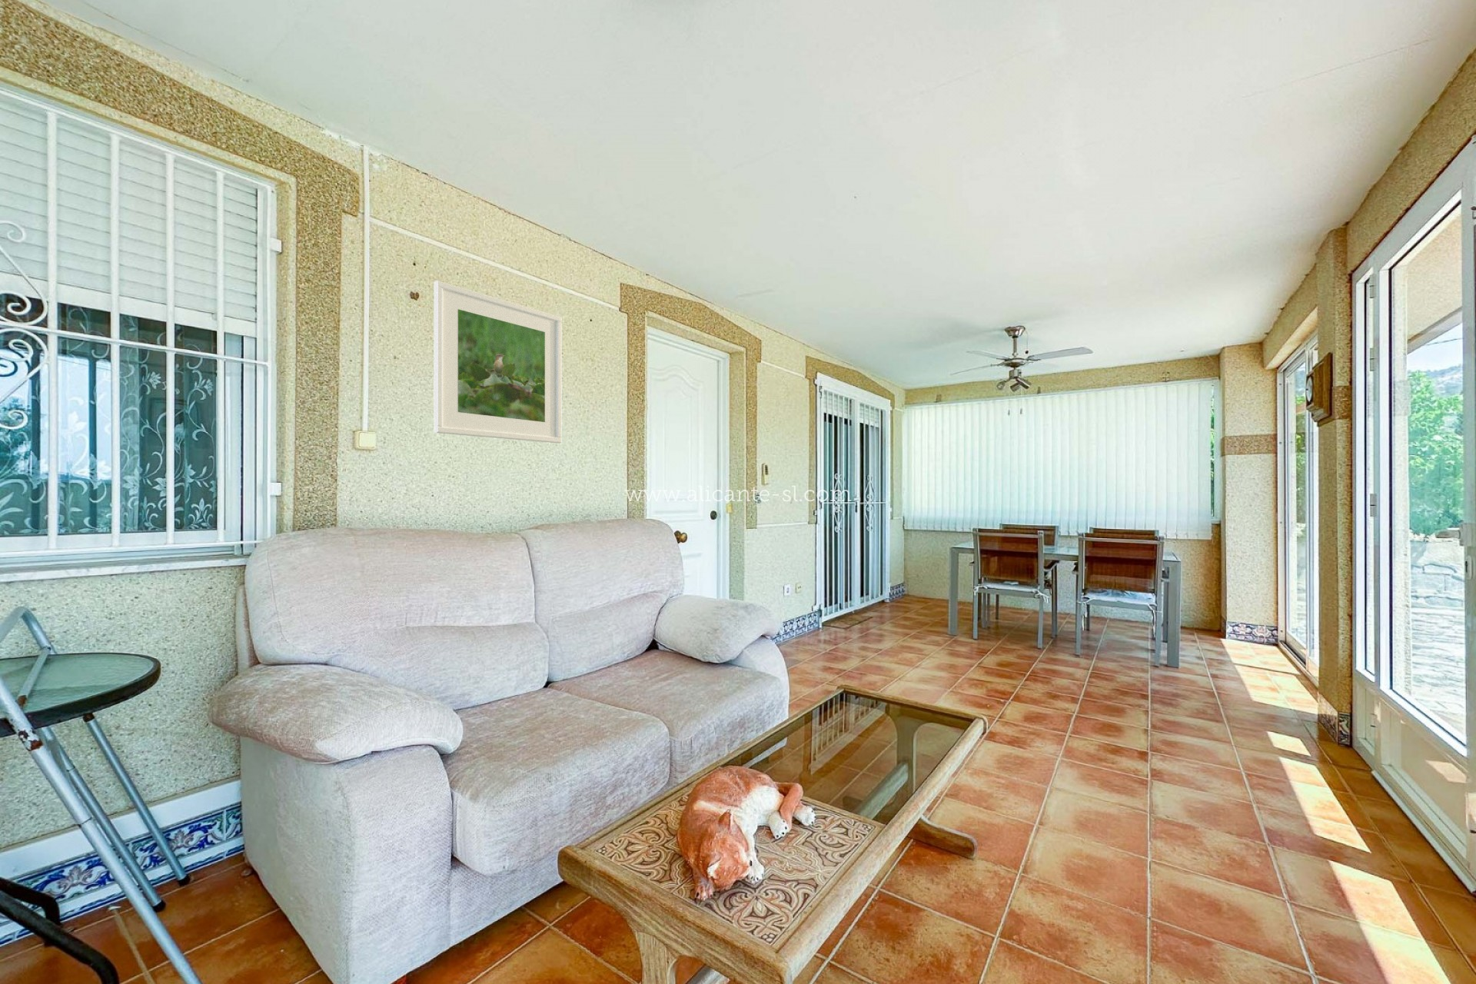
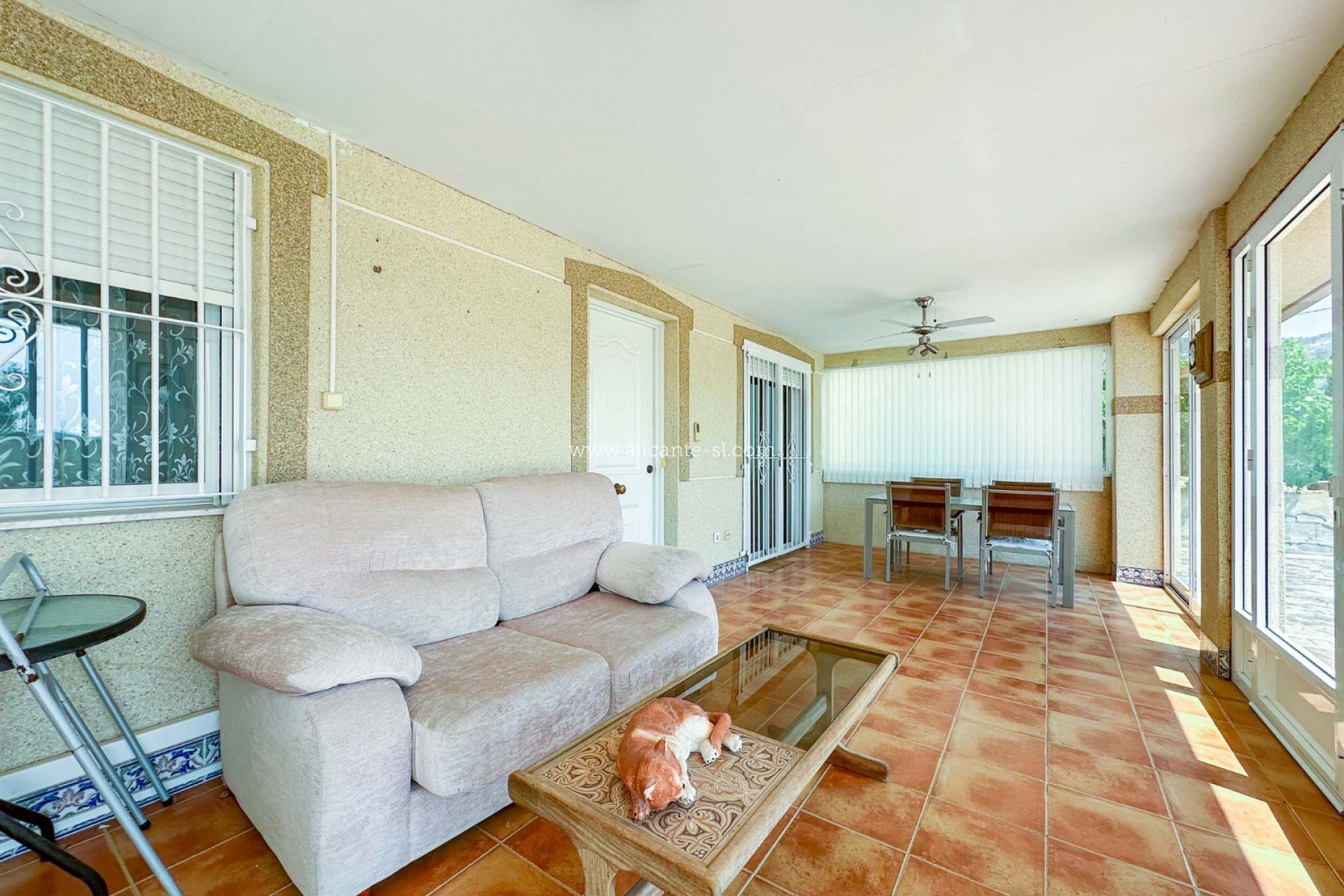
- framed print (503, 369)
